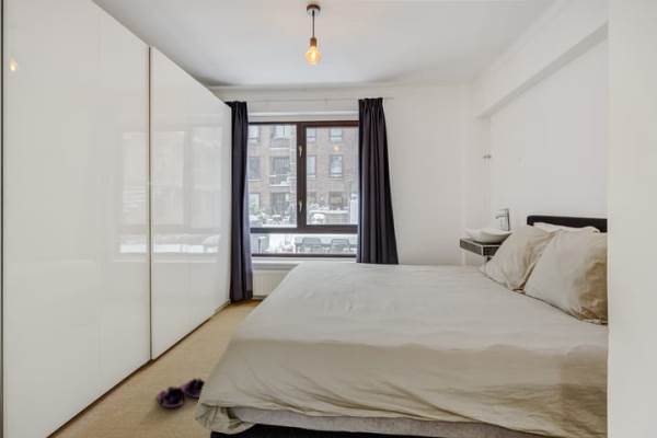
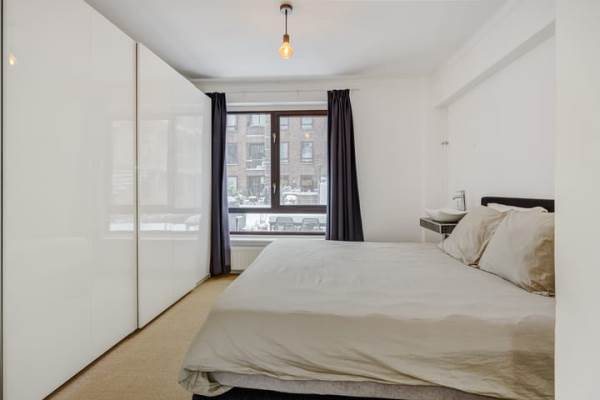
- slippers (182, 389)
